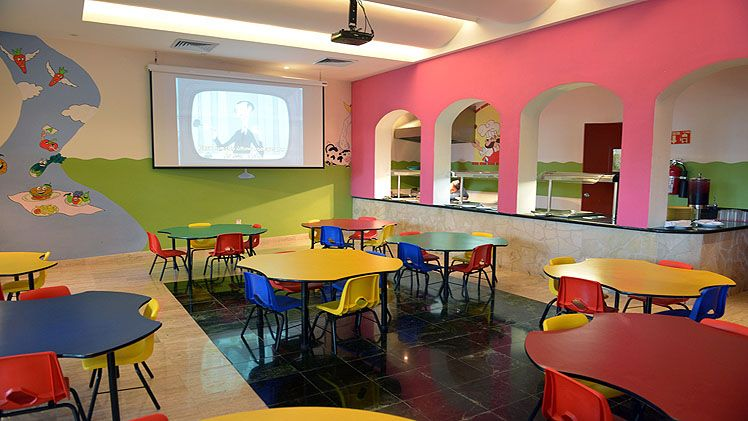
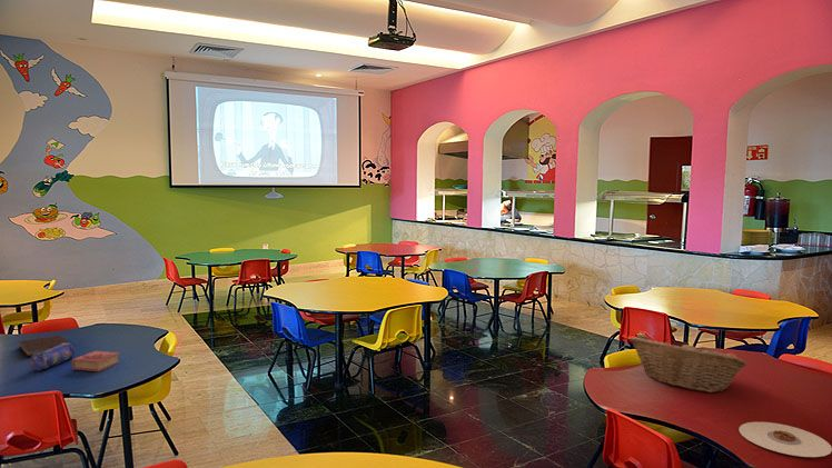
+ pencil case (53, 355)
+ book (96, 360)
+ plate (783, 436)
+ fruit basket (684, 358)
+ notebook (44, 345)
